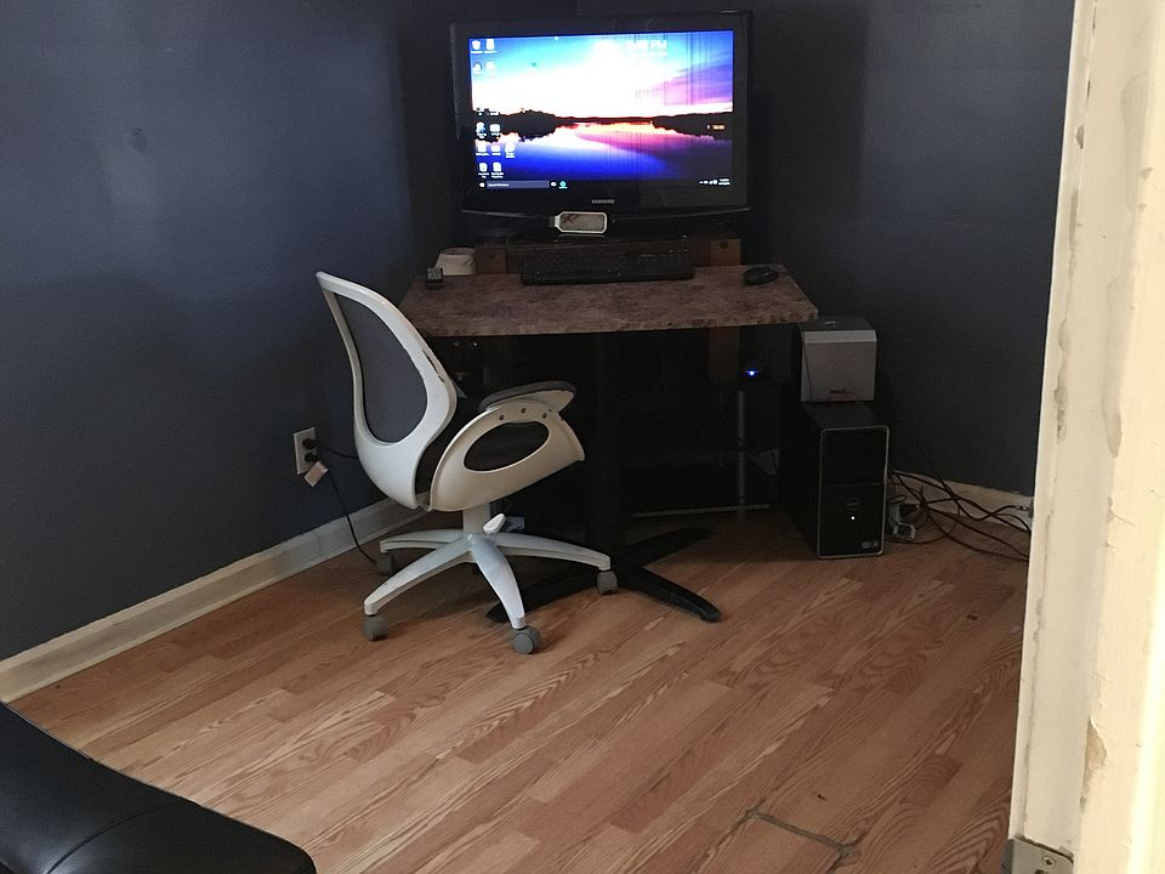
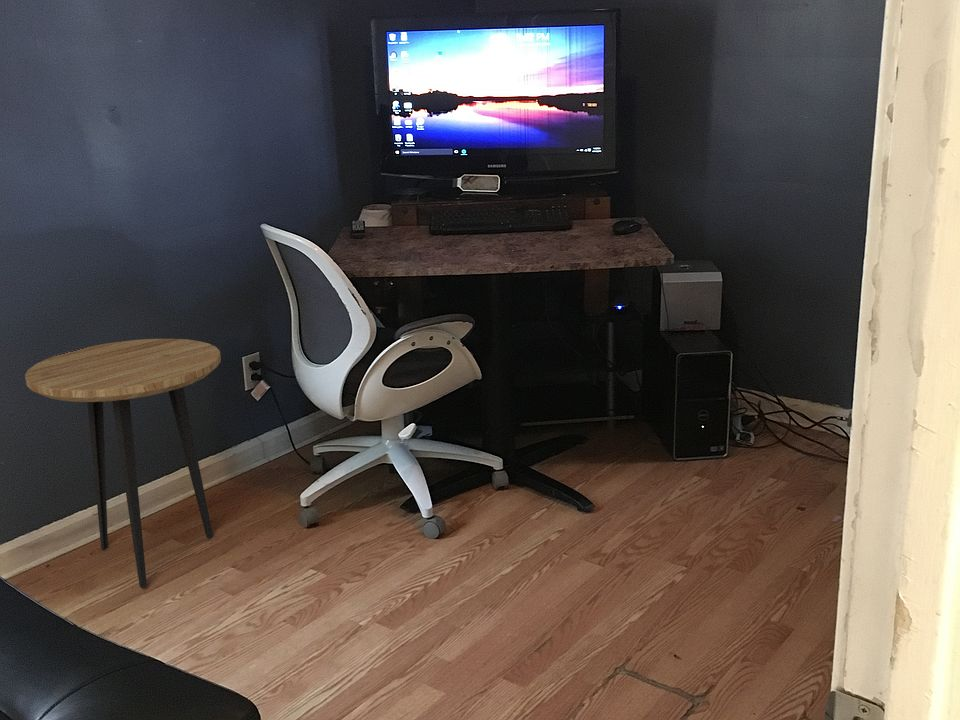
+ side table (135, 463)
